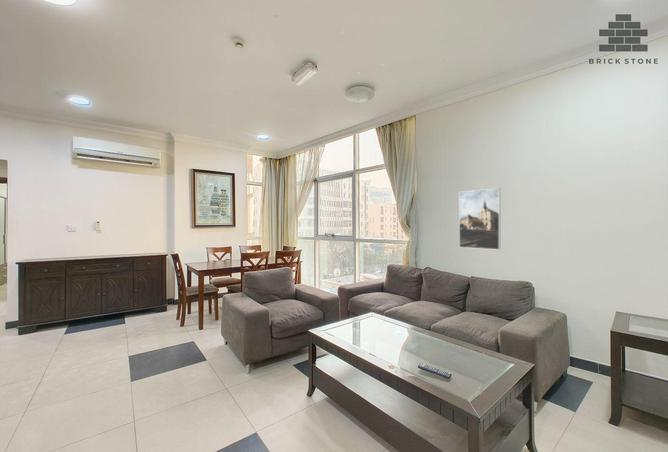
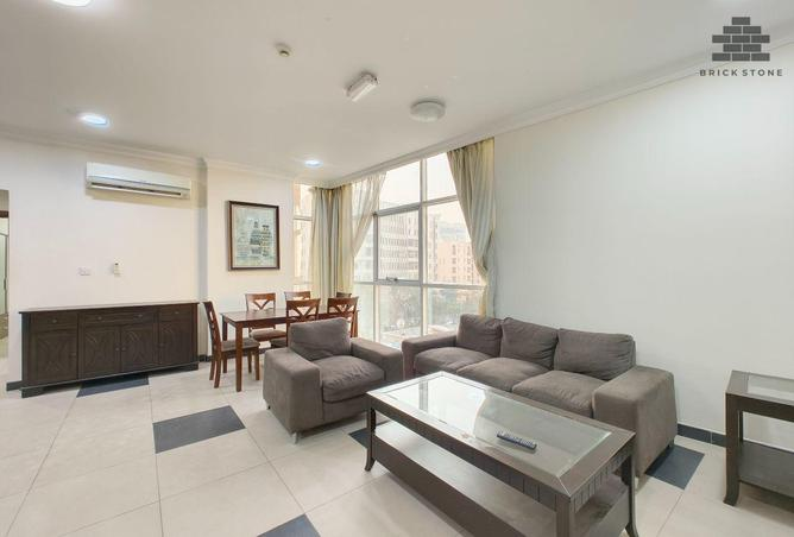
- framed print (478, 219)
